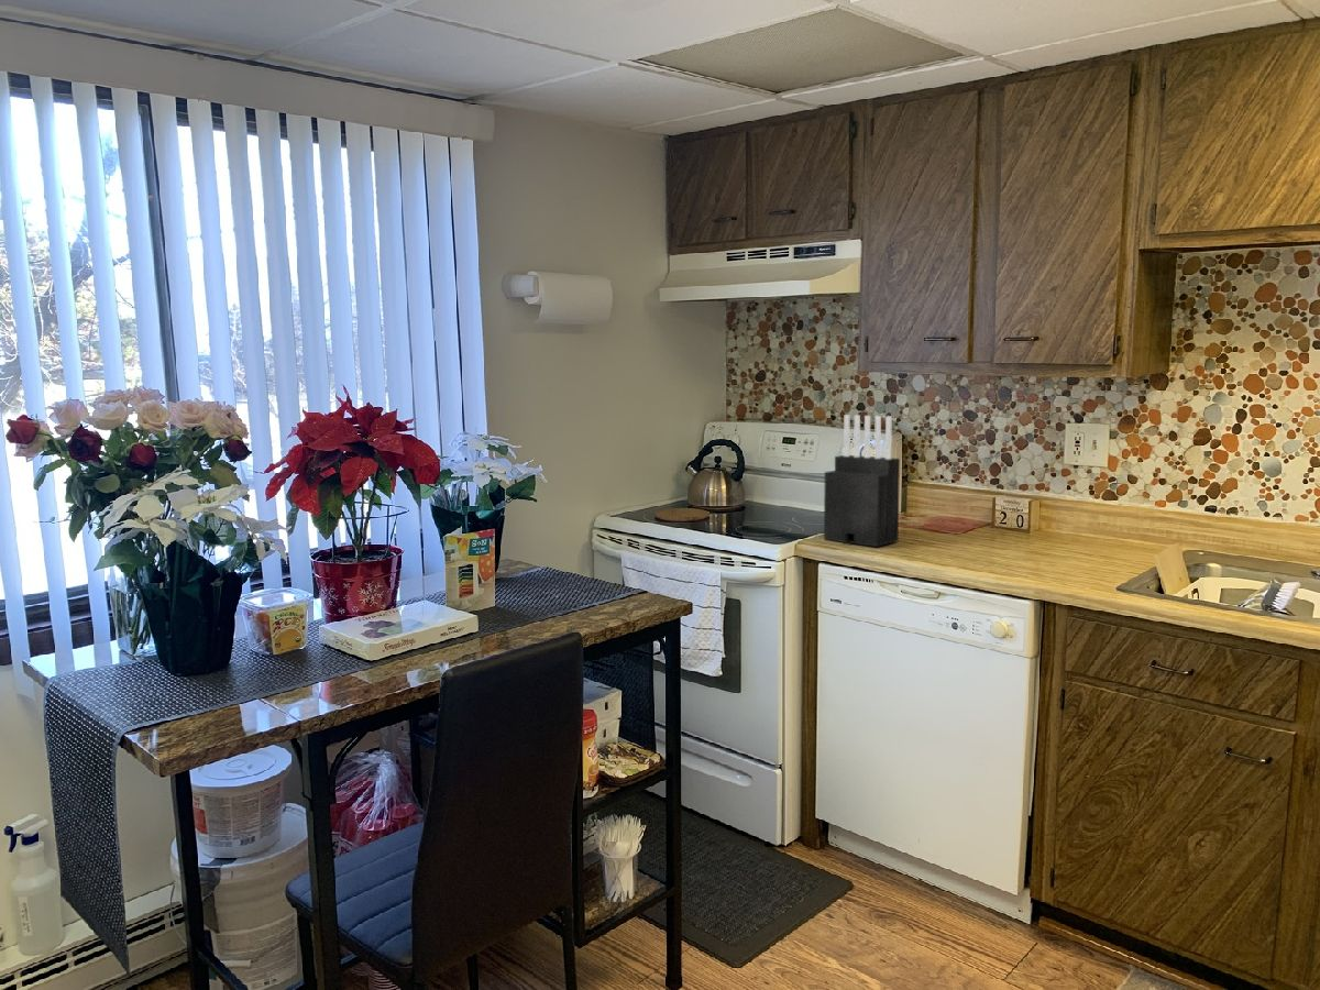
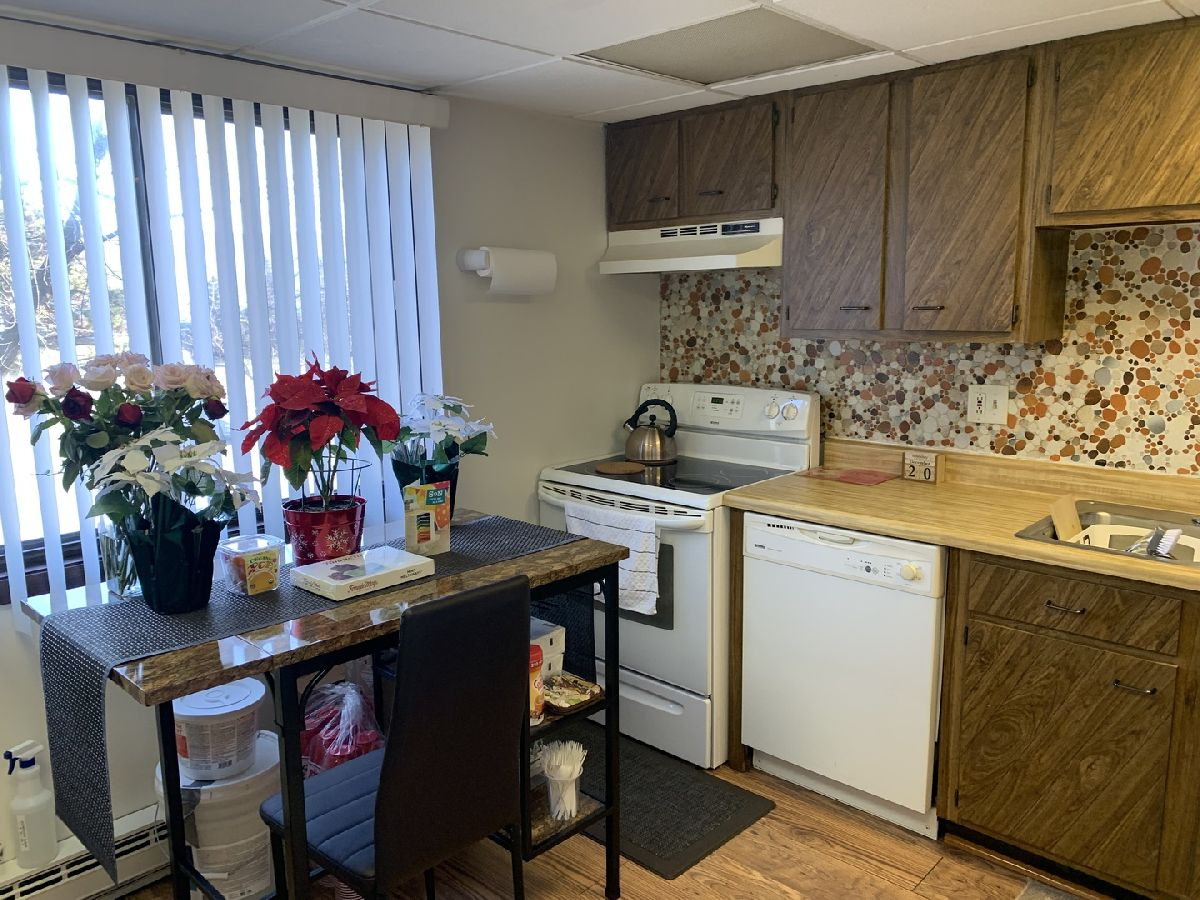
- knife block (859, 479)
